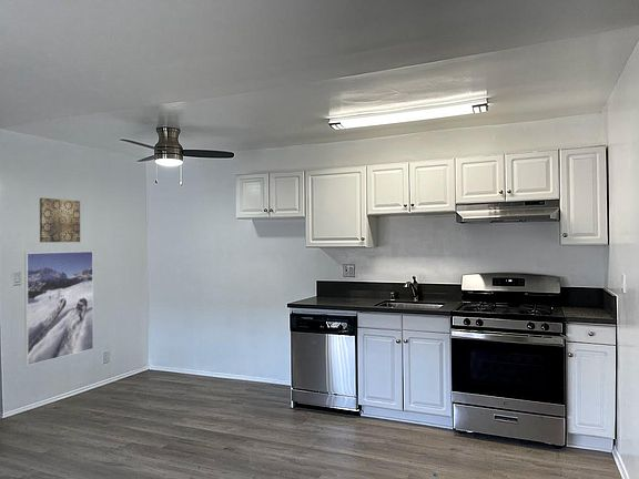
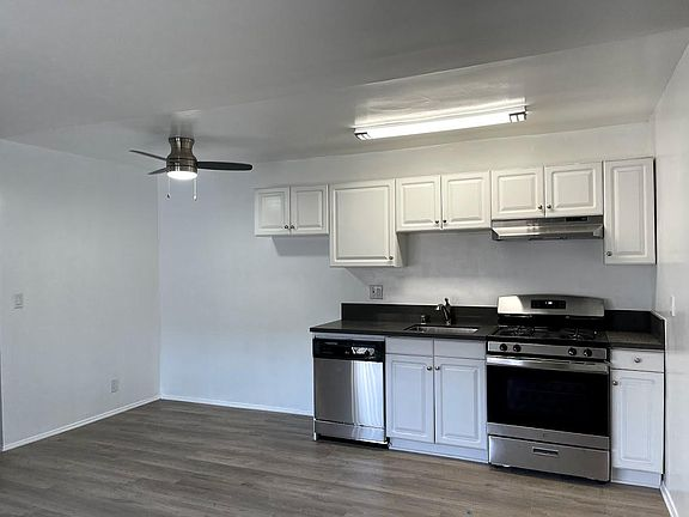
- wall art (60, 221)
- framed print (61, 304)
